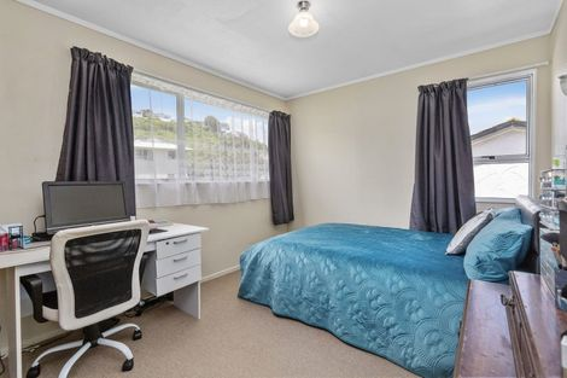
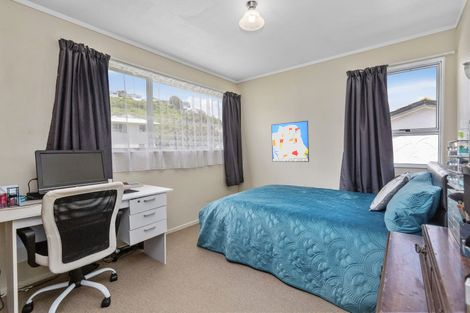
+ wall art (289, 142)
